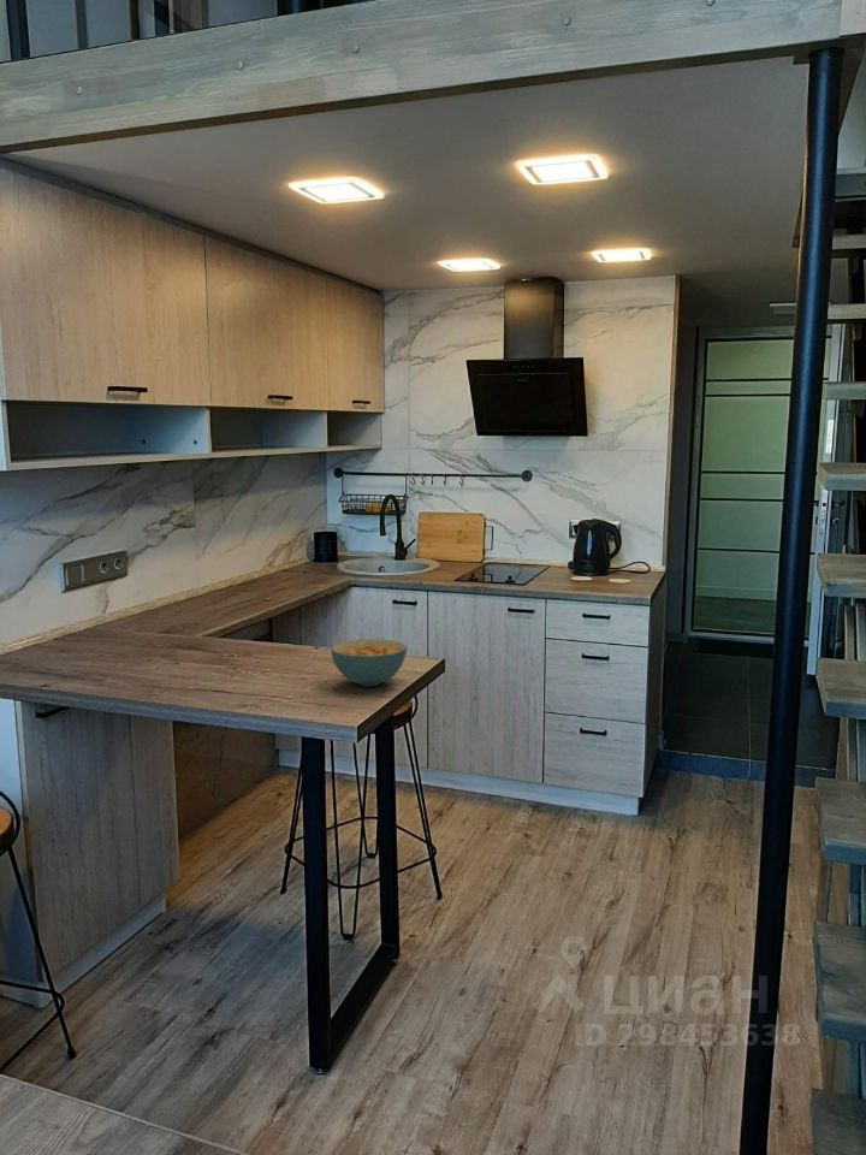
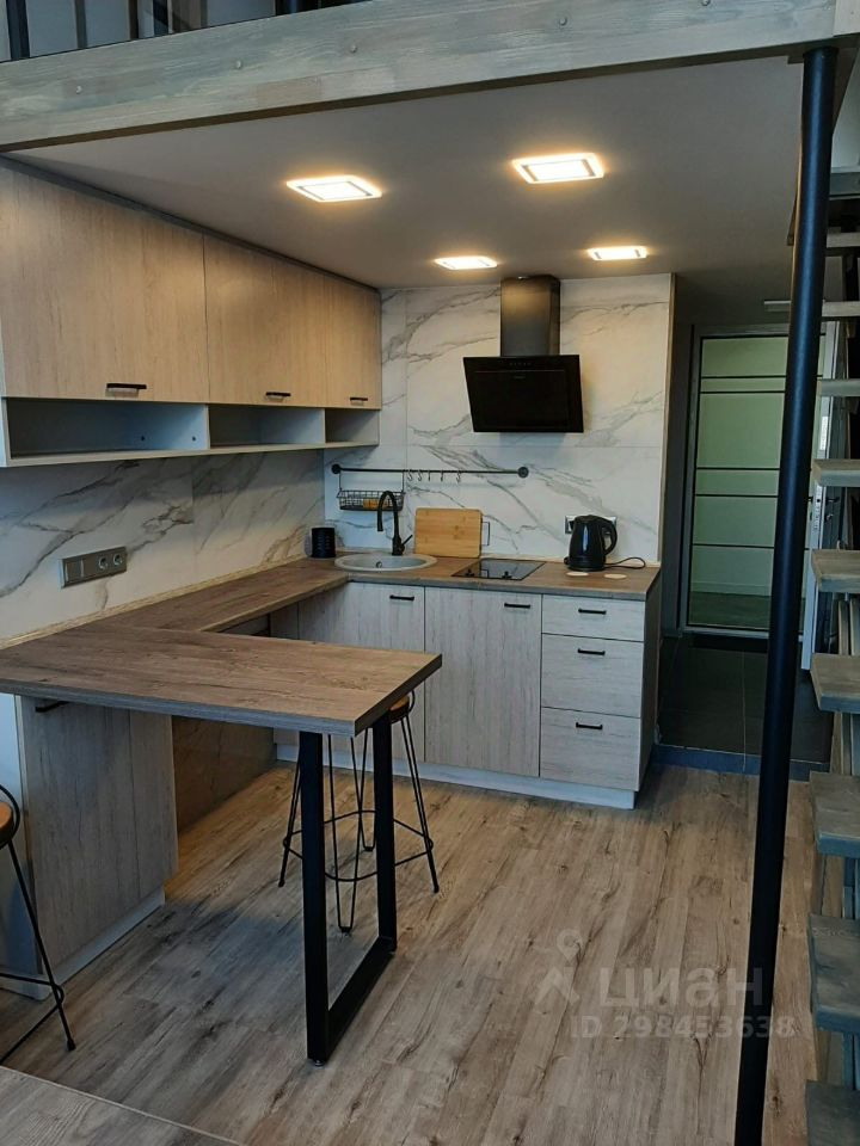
- cereal bowl (369, 665)
